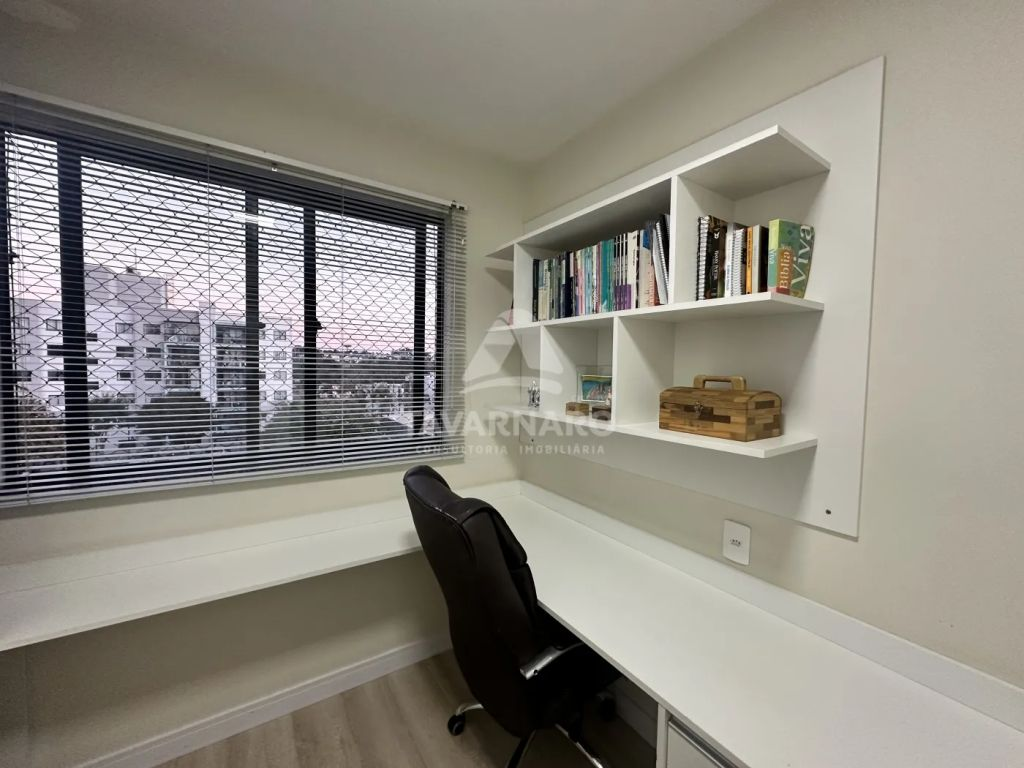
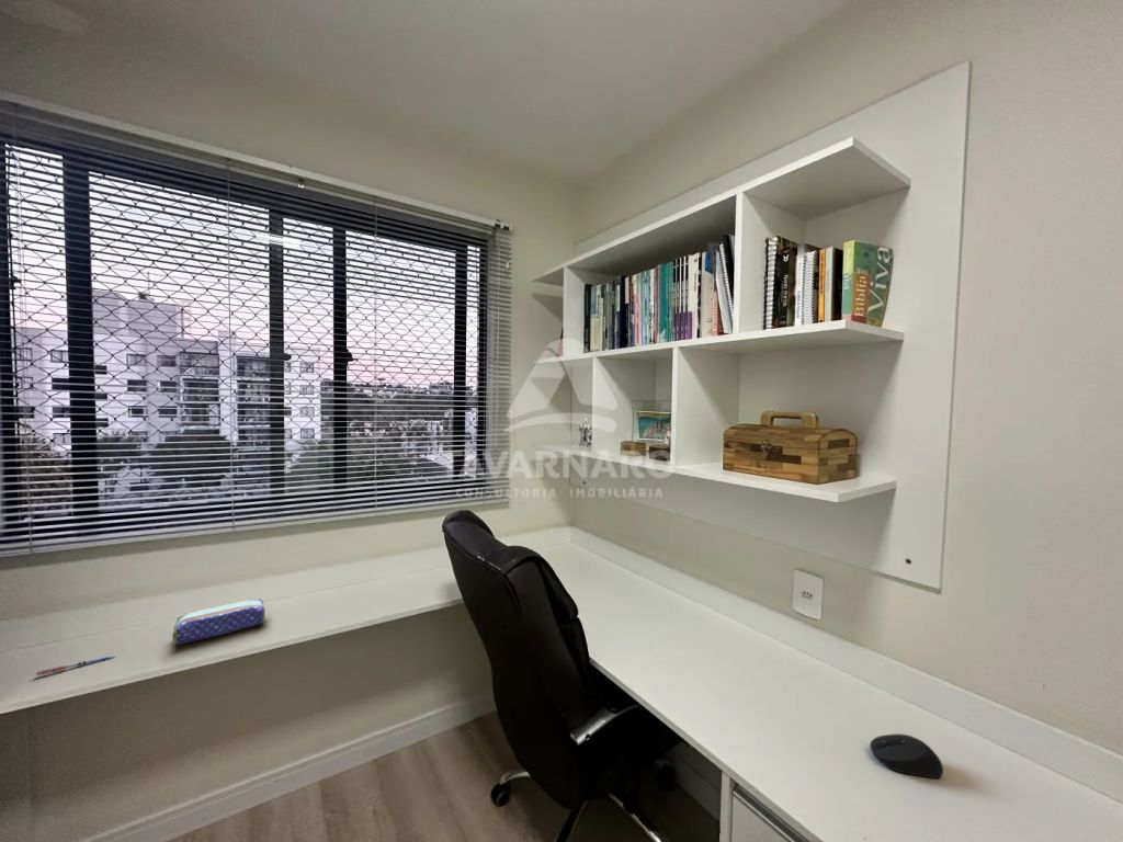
+ pen (77, 663)
+ pencil case (220, 619)
+ computer mouse (906, 752)
